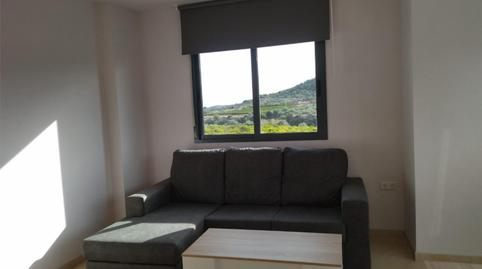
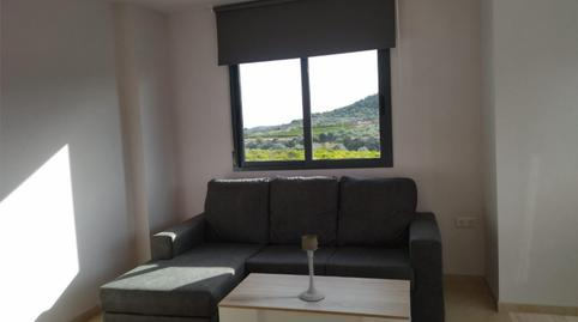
+ candle holder (311, 266)
